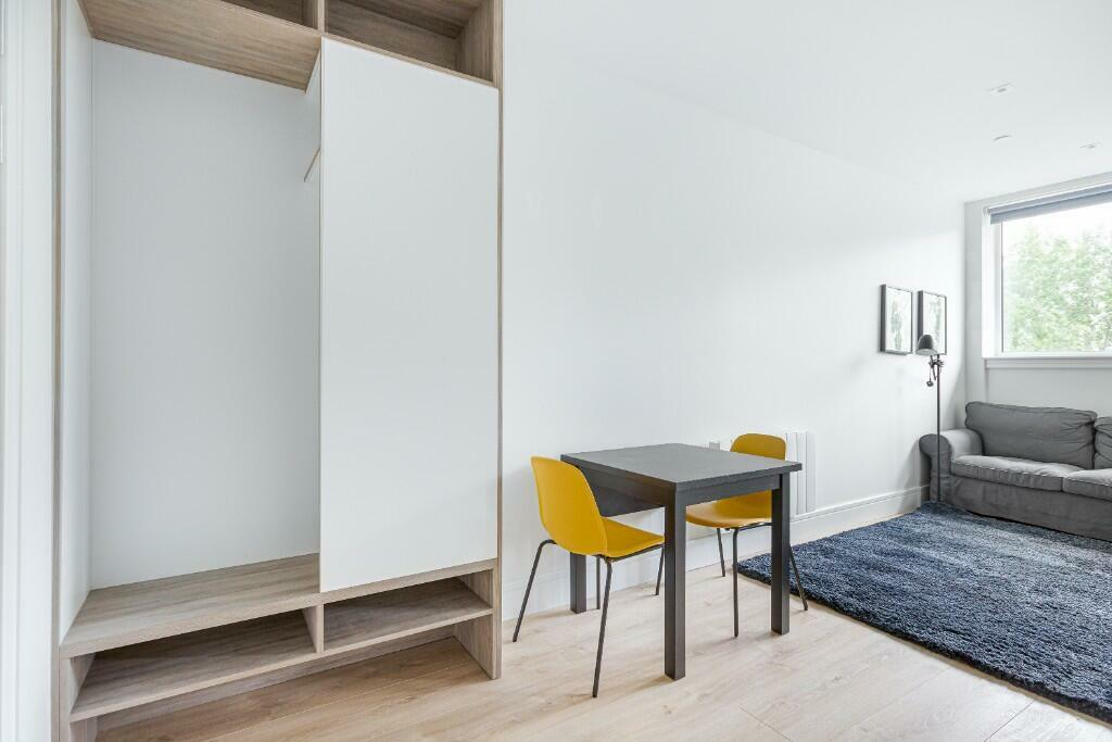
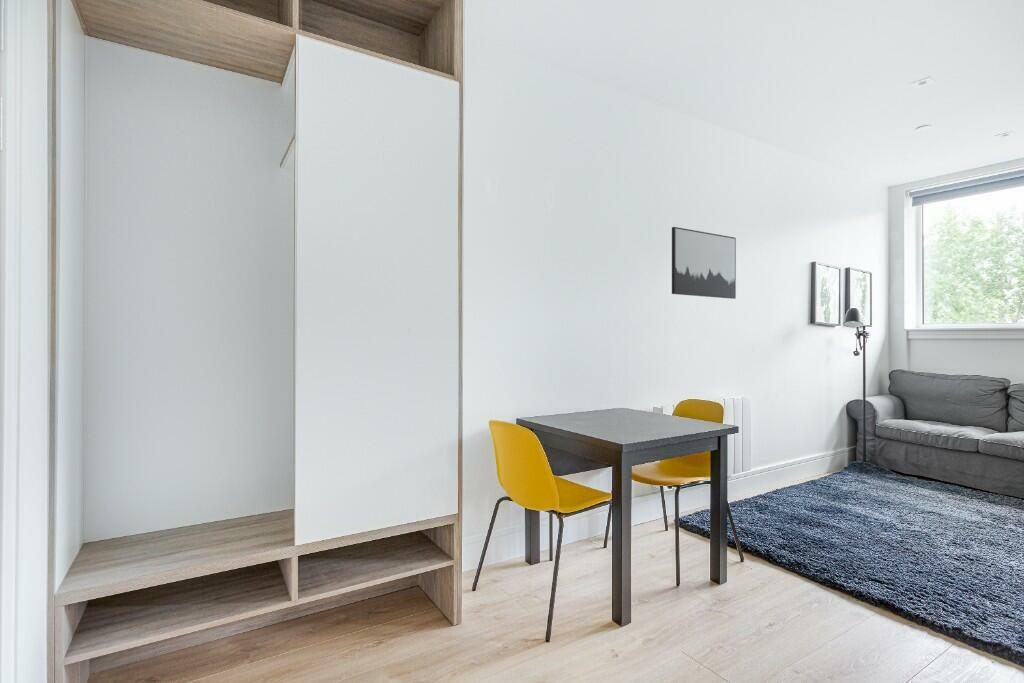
+ wall art (705, 264)
